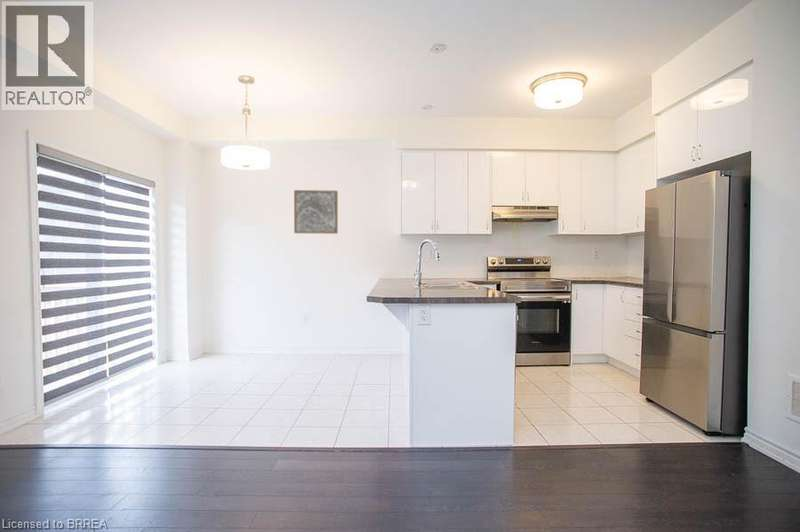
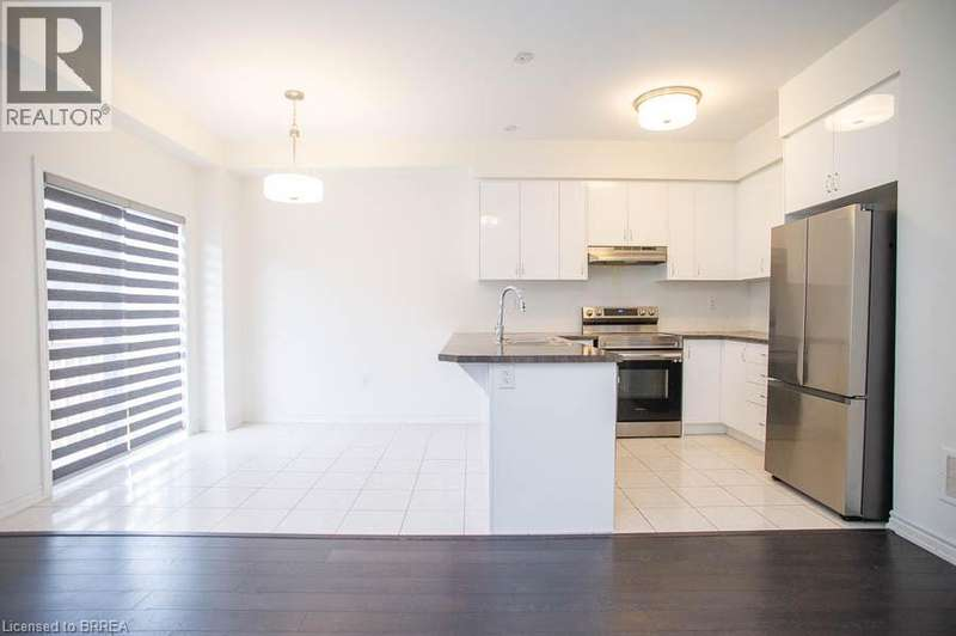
- wall art (316, 212)
